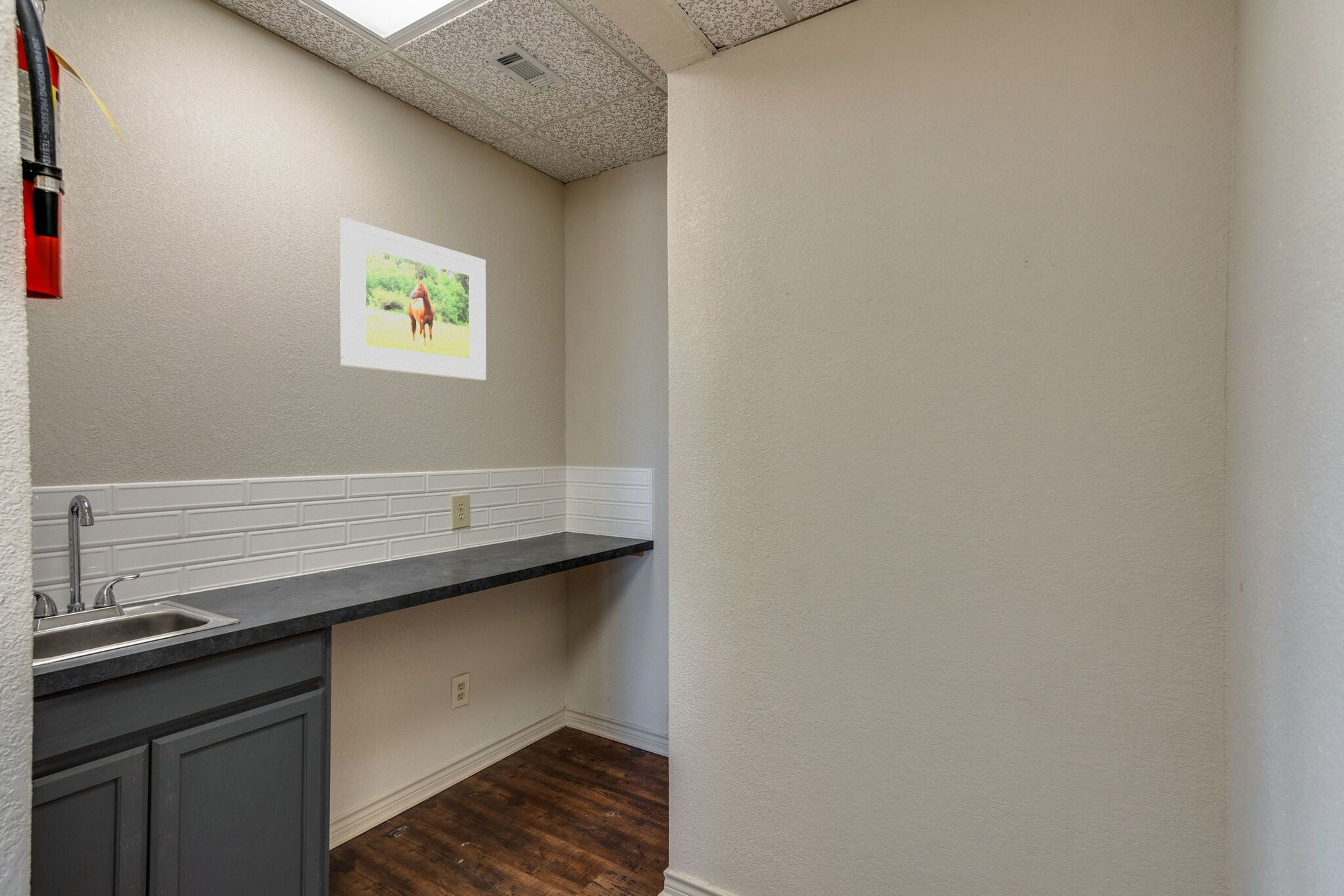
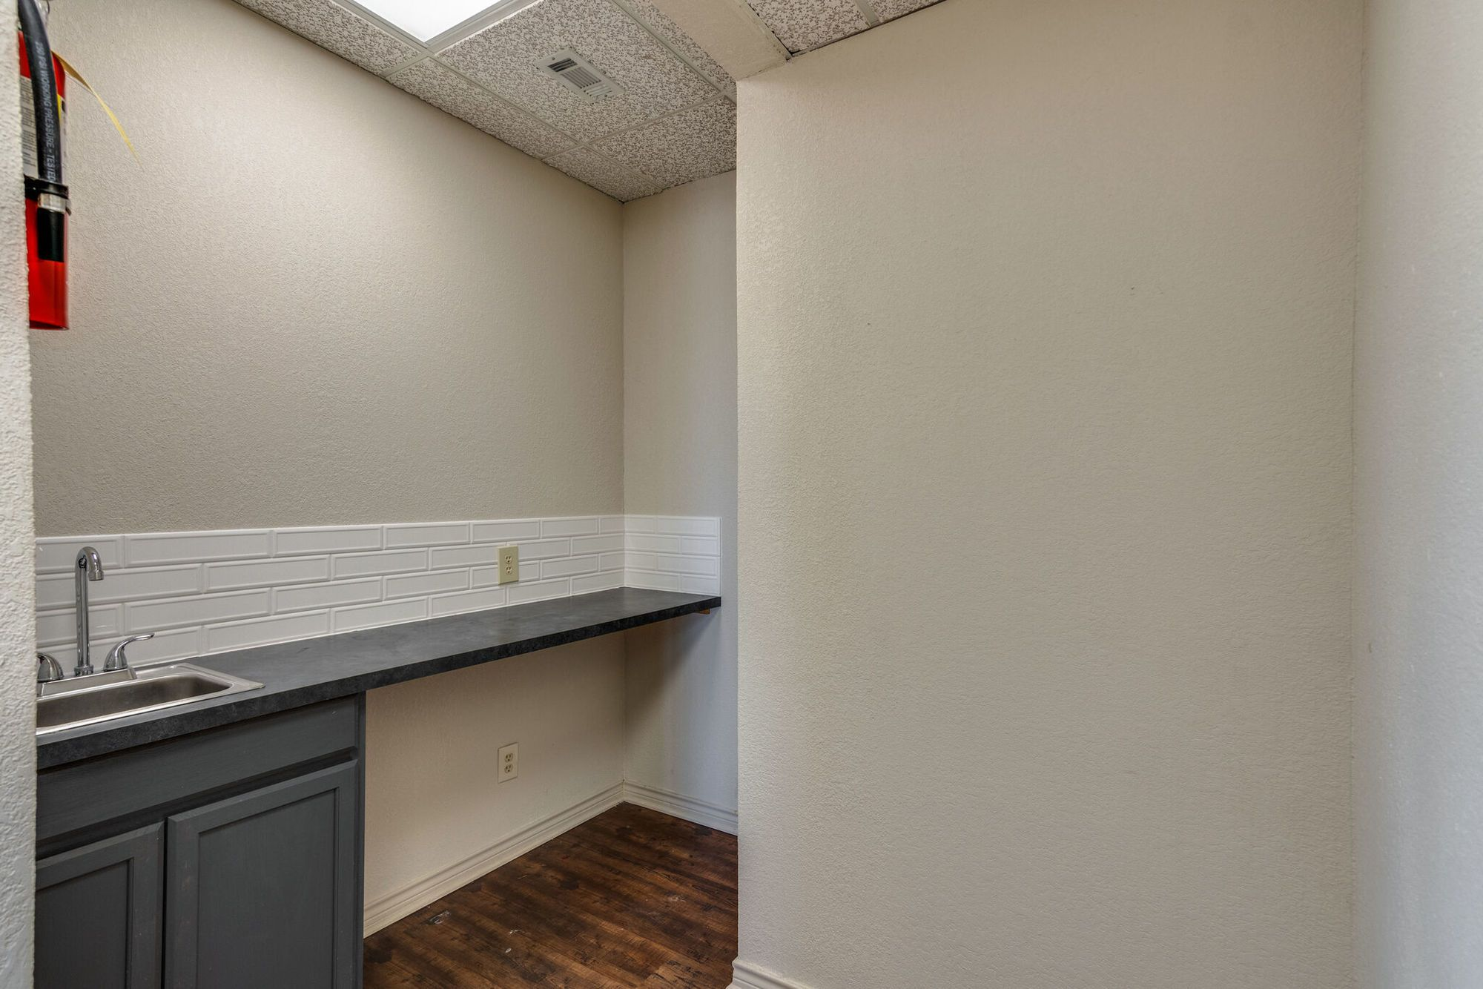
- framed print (420, 307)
